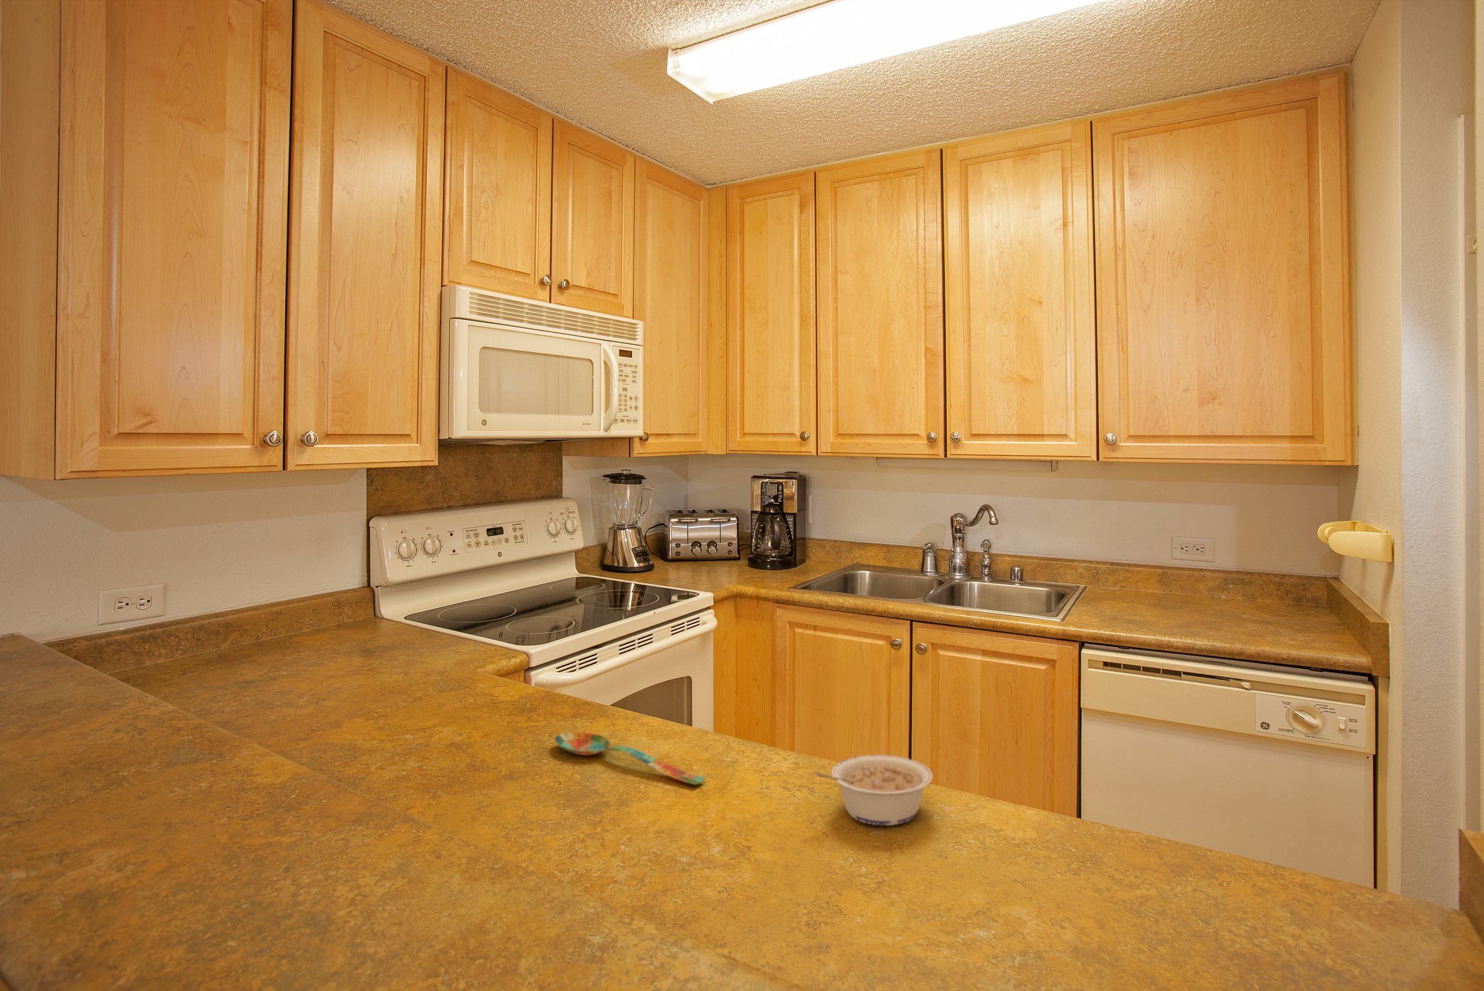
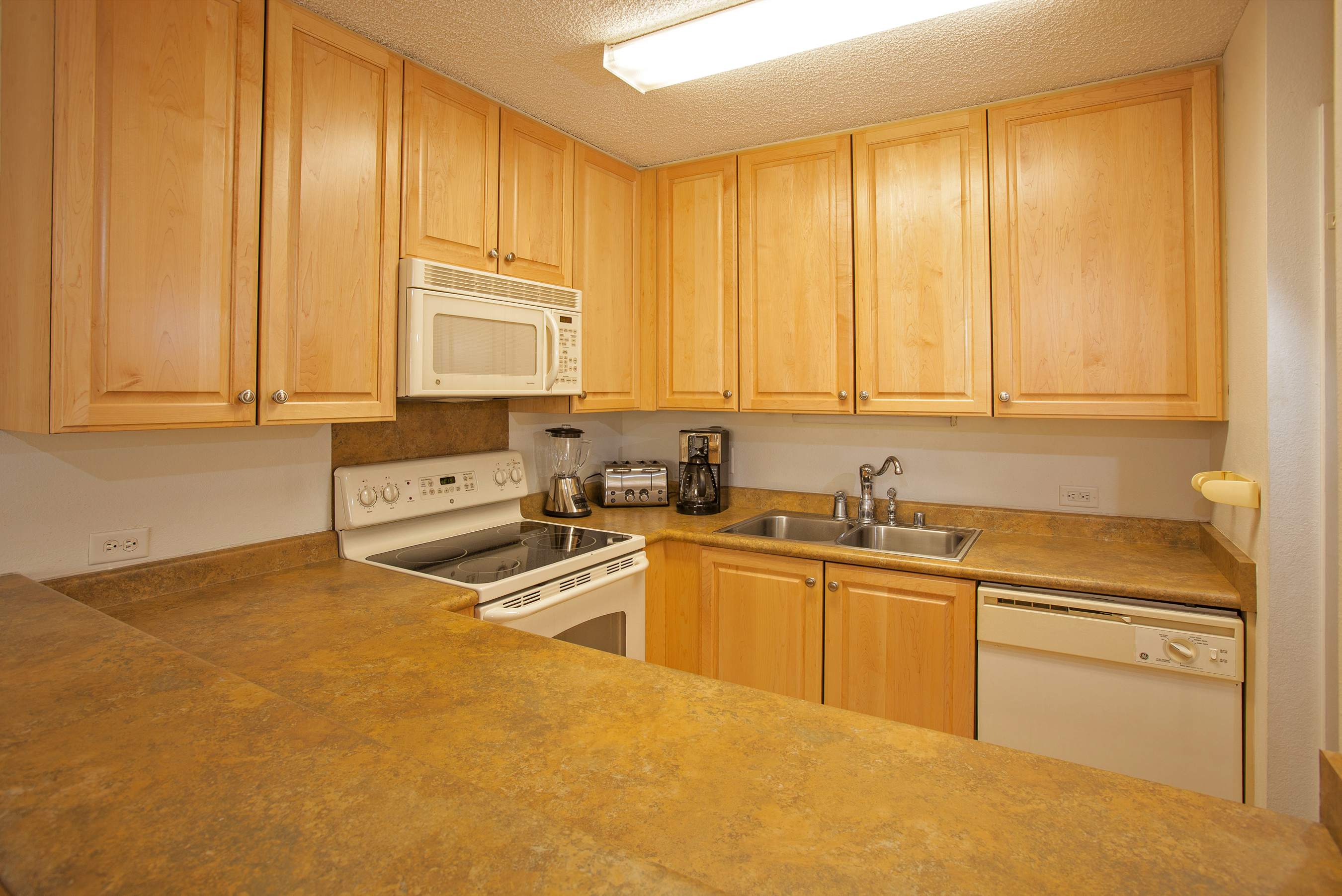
- spoon (626, 753)
- legume (879, 789)
